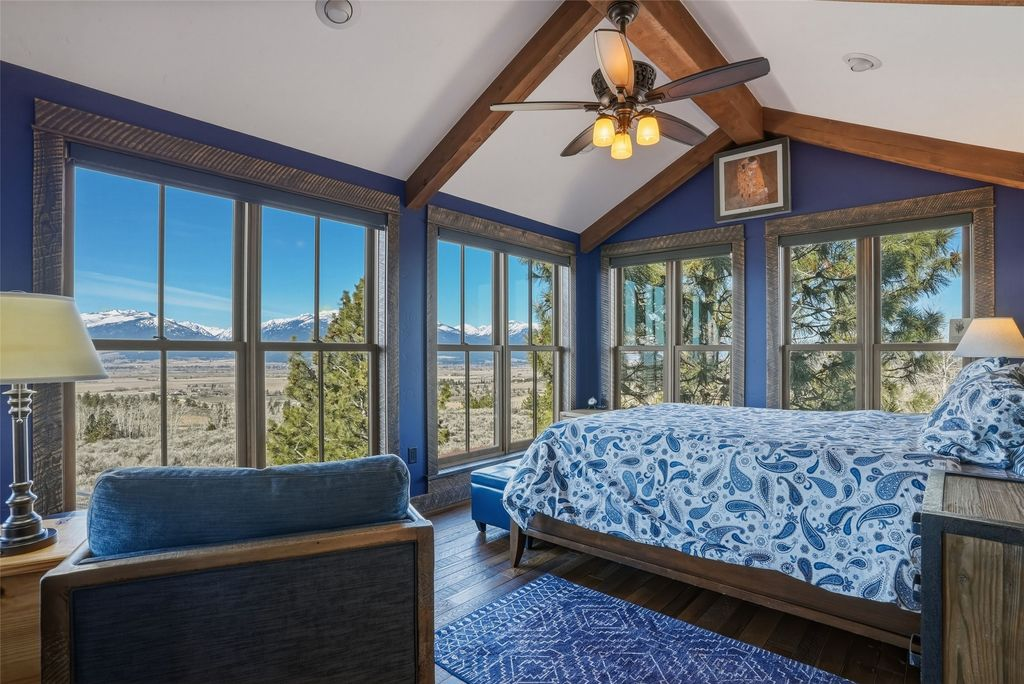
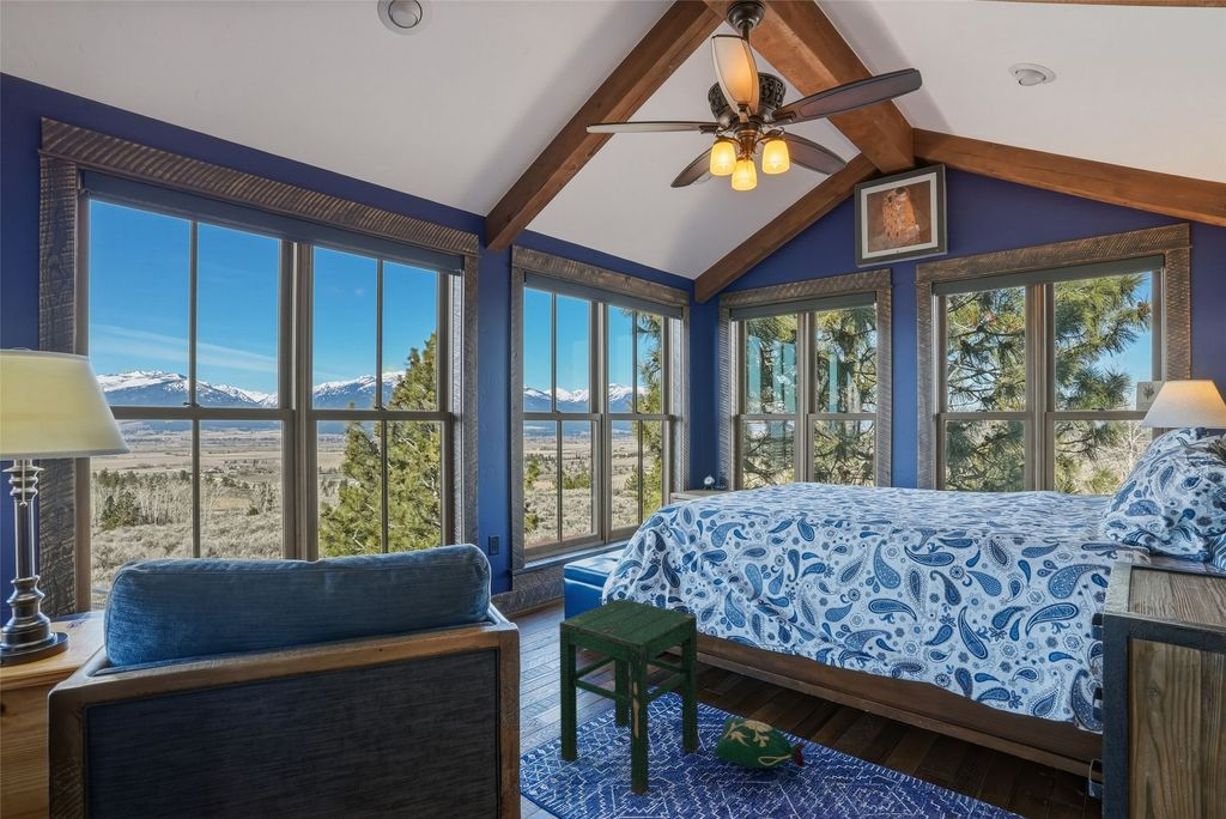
+ bag (761, 745)
+ stool (629, 685)
